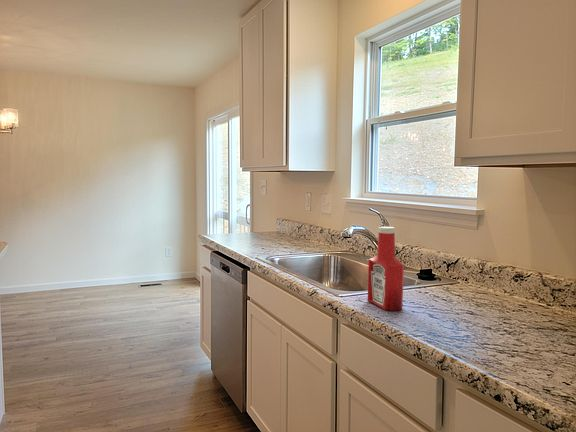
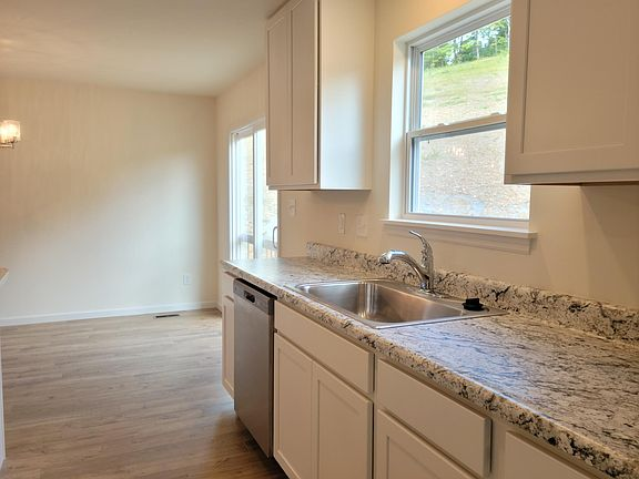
- soap bottle (385, 266)
